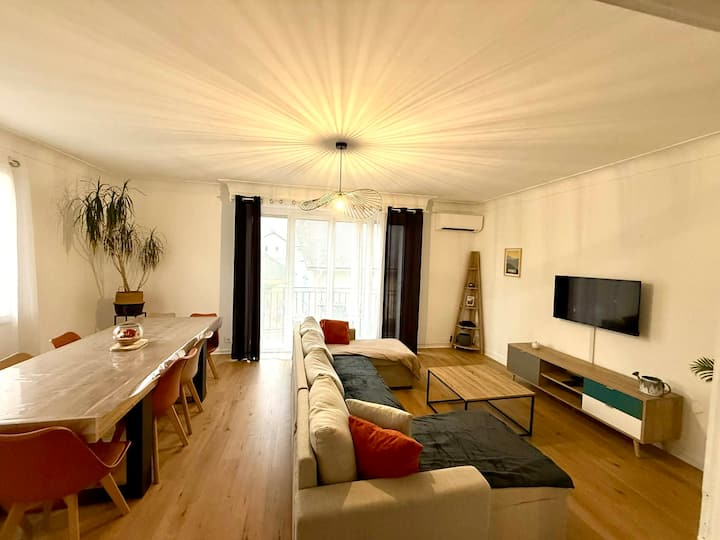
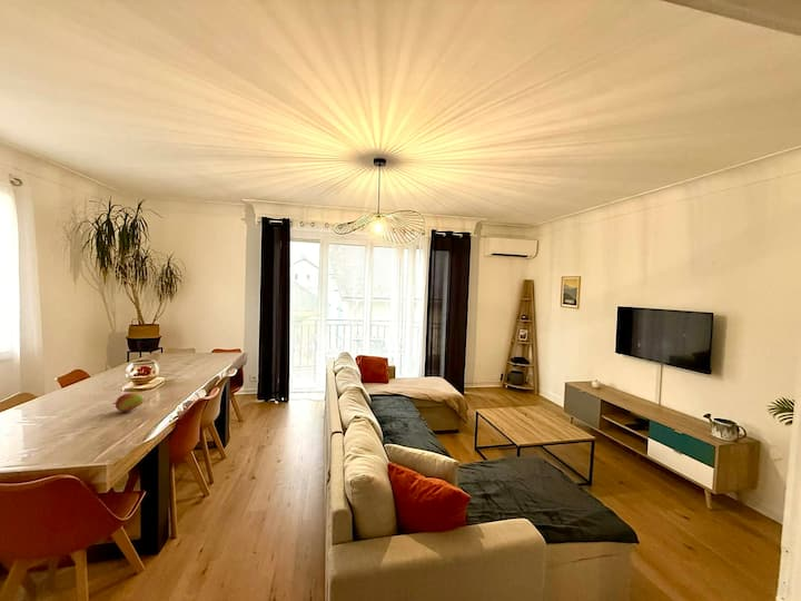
+ fruit (128, 402)
